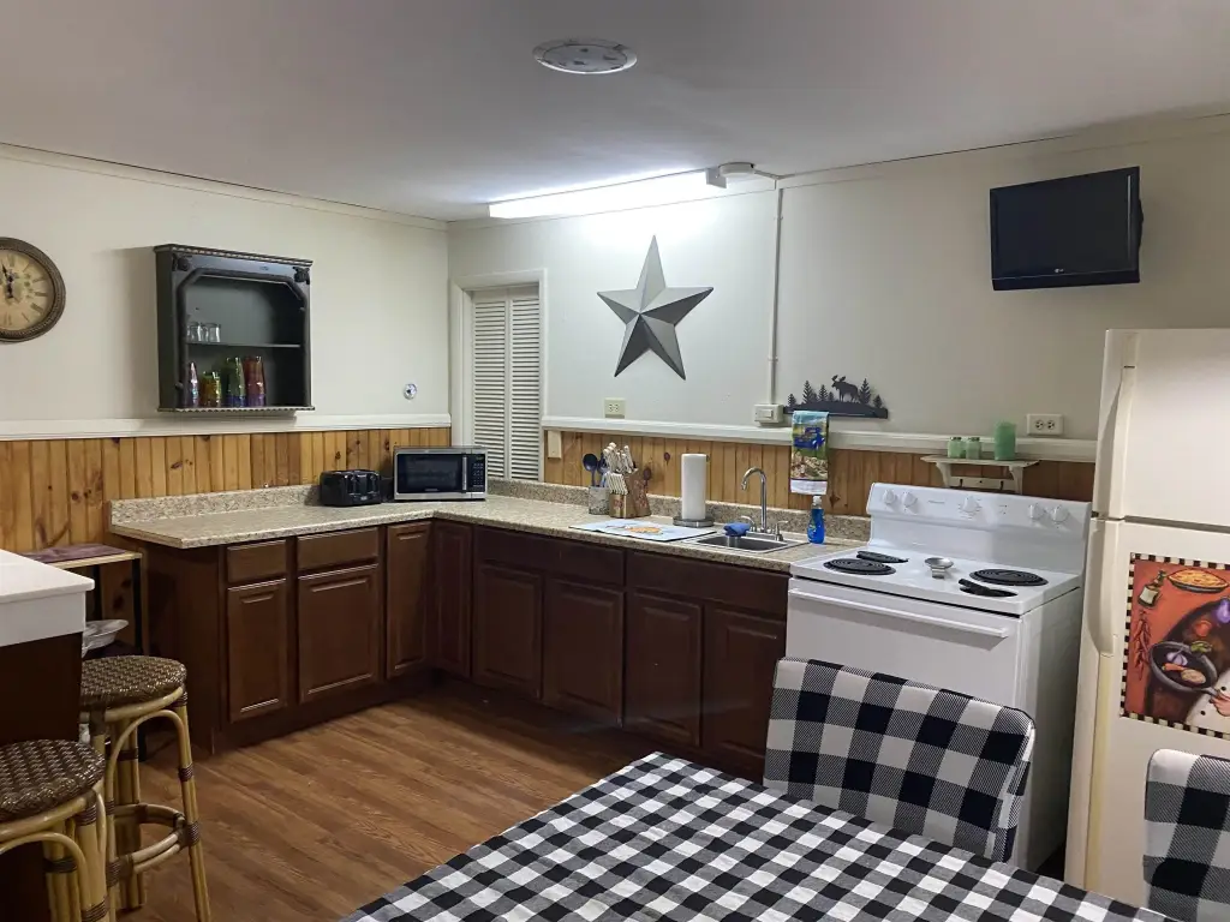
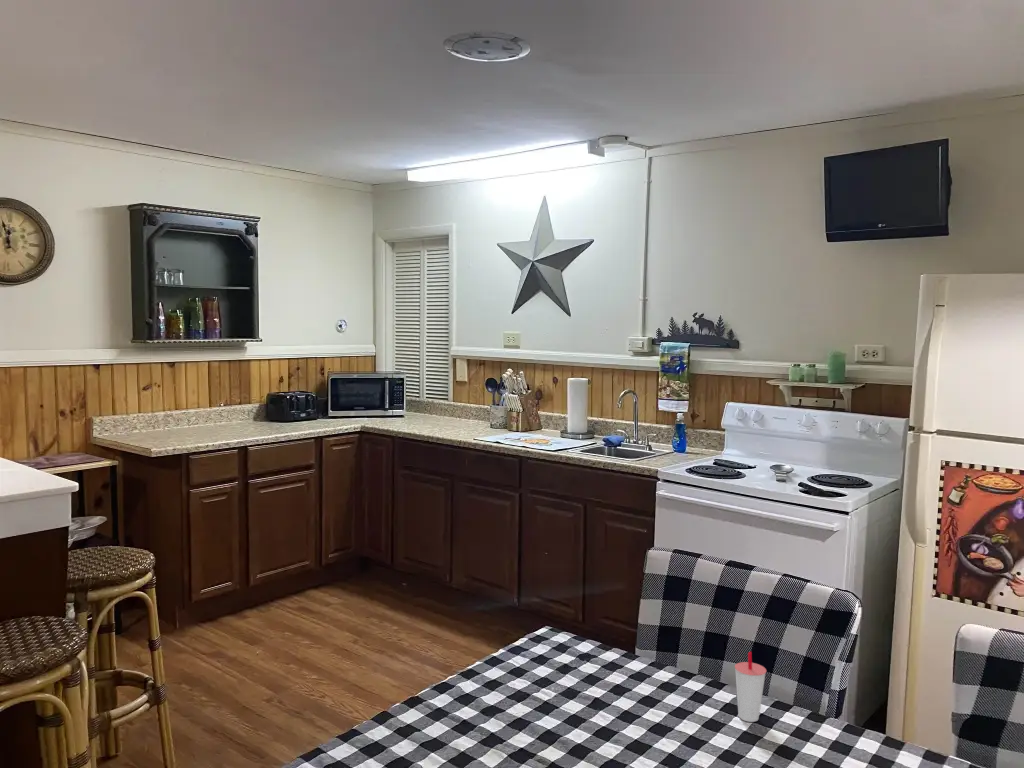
+ cup (749, 684)
